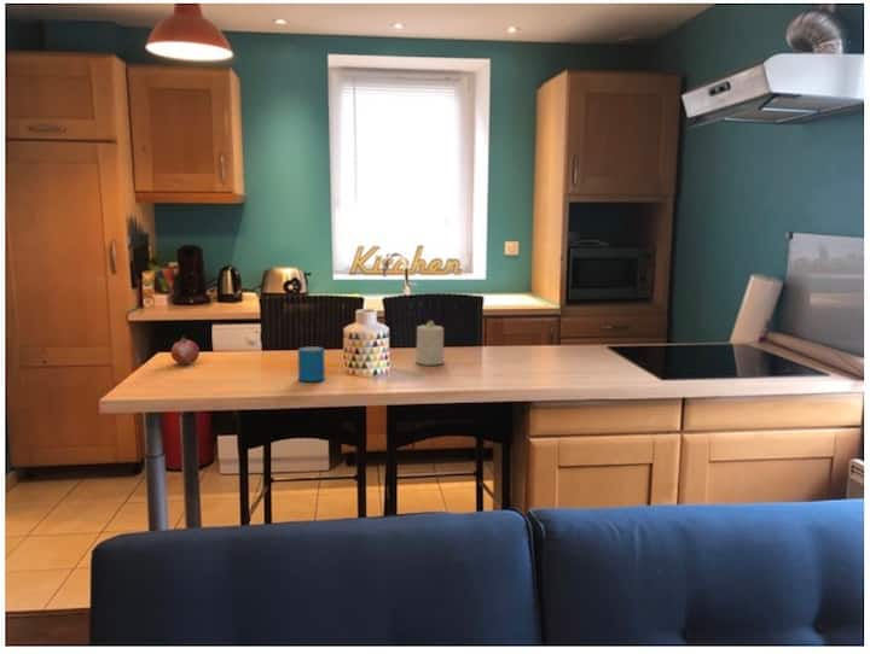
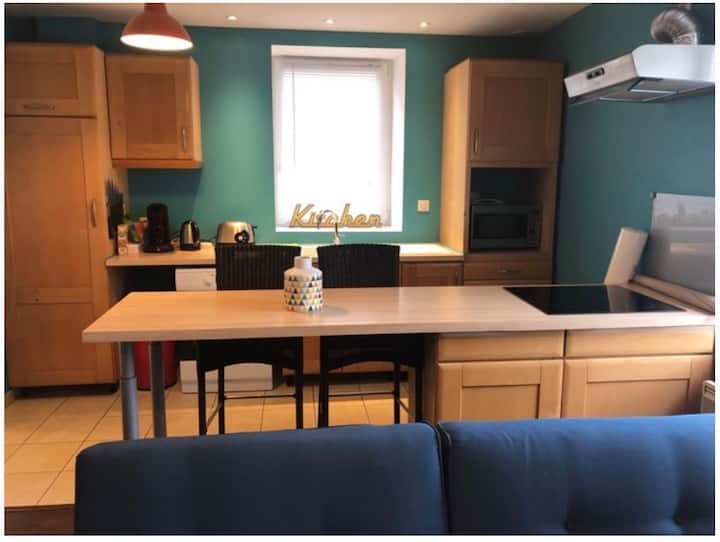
- fruit (185, 349)
- mug (312, 362)
- candle (429, 340)
